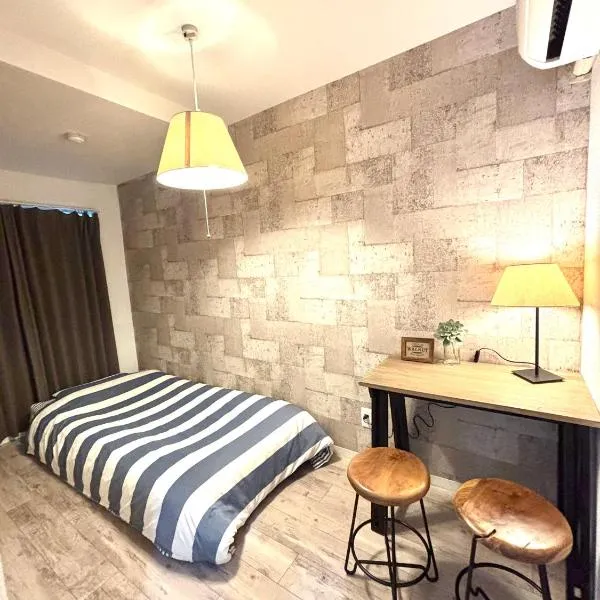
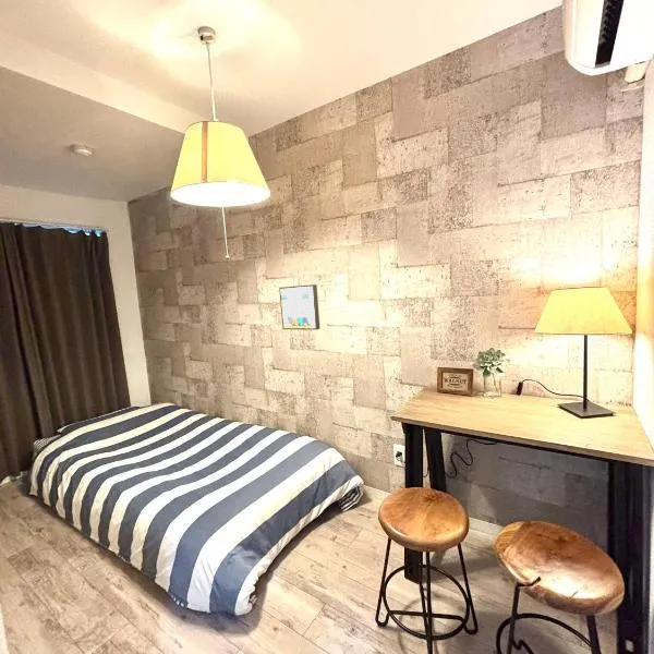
+ wall art (299, 307)
